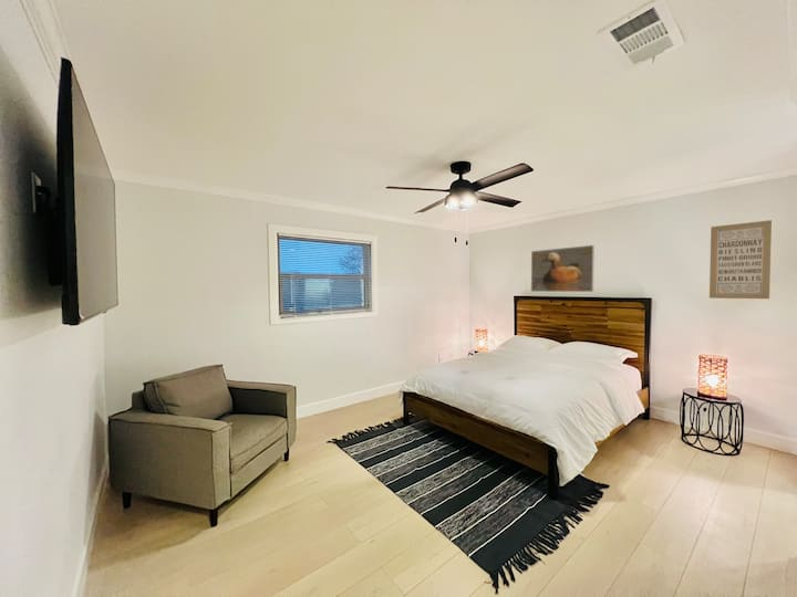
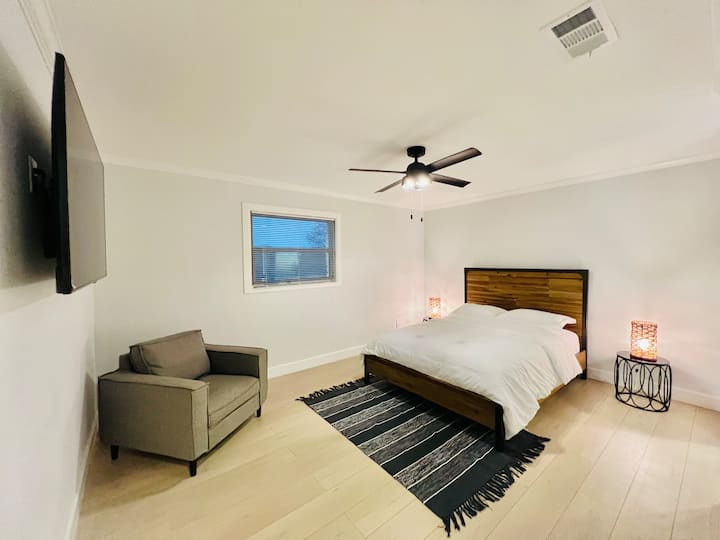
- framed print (560, 270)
- wall art (738, 261)
